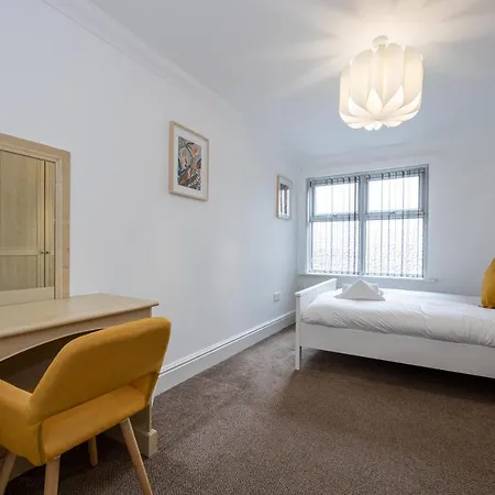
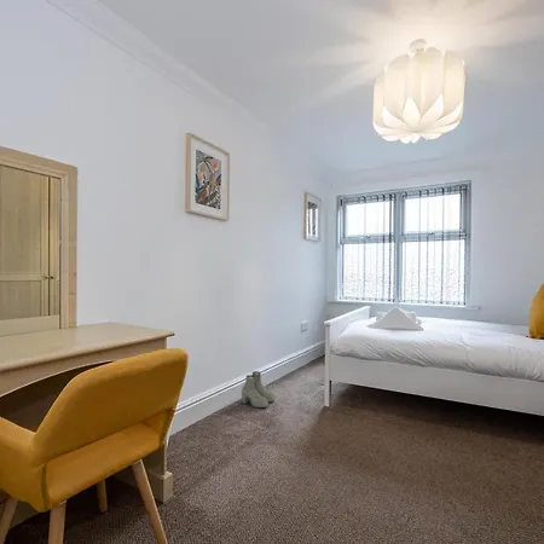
+ boots (257, 388)
